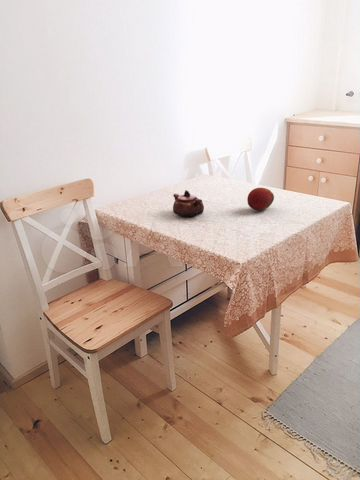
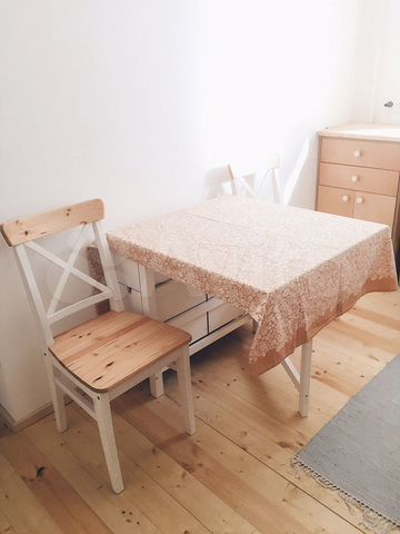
- fruit (260, 198)
- teapot (187, 202)
